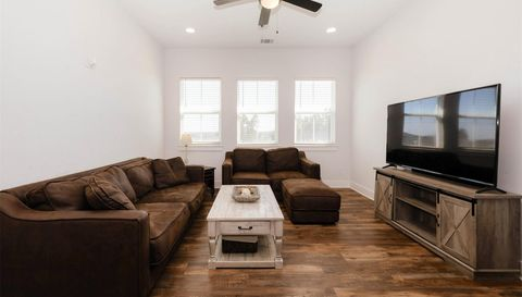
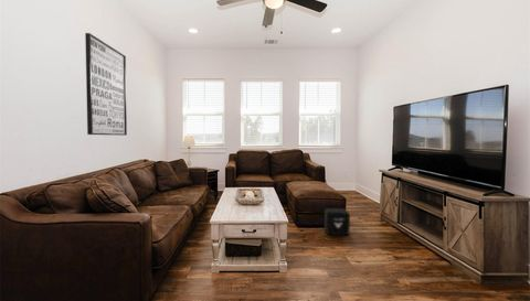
+ air purifier (337, 222)
+ wall art (108, 90)
